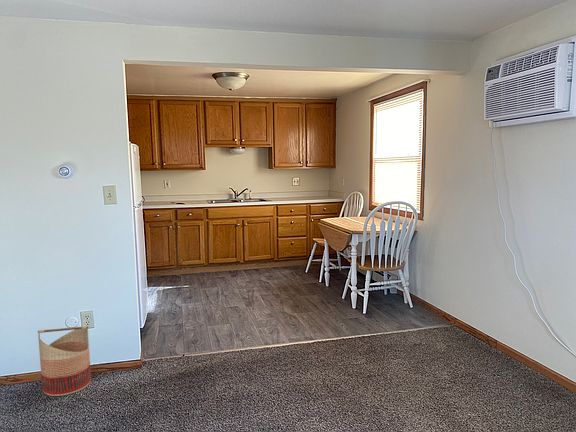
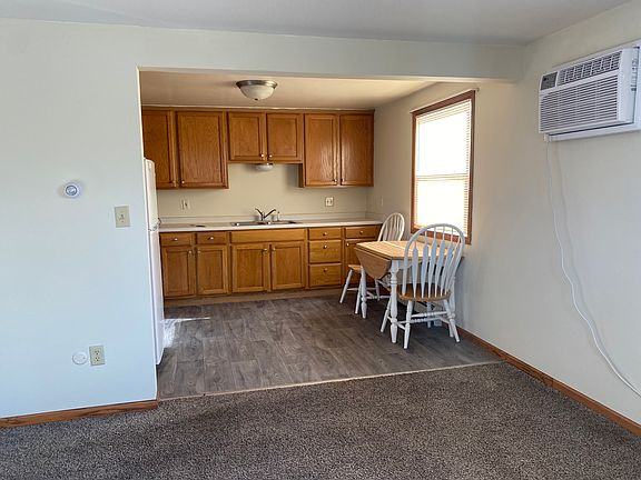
- basket (65, 356)
